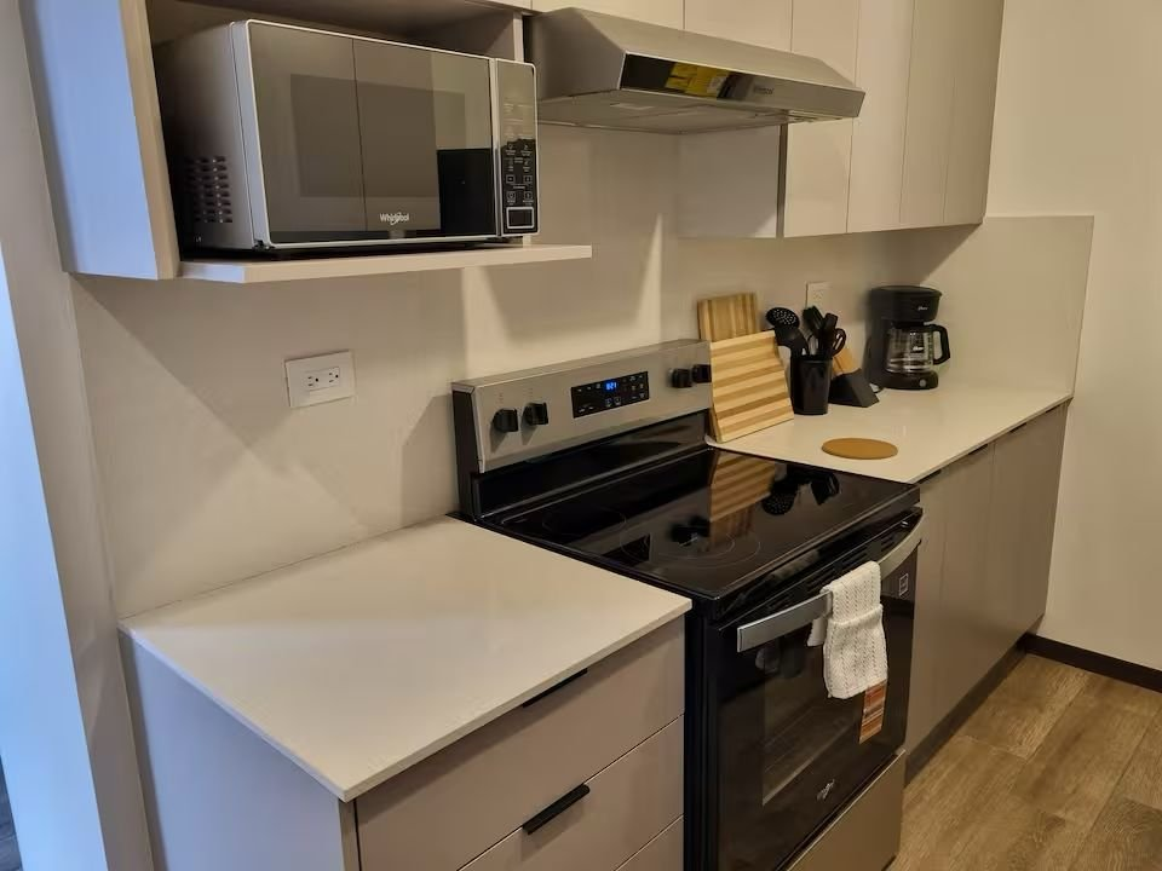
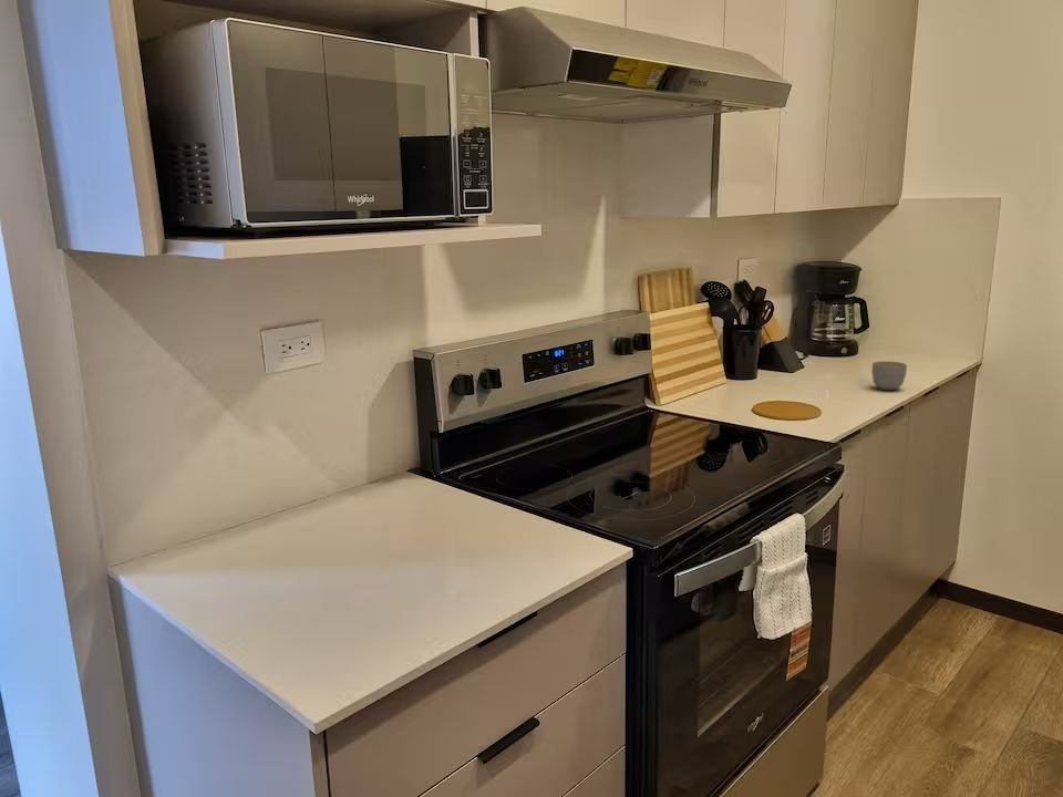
+ mug (890, 374)
